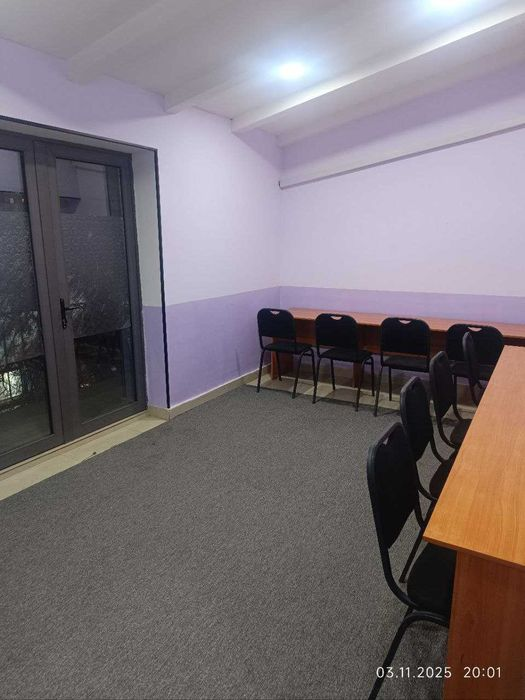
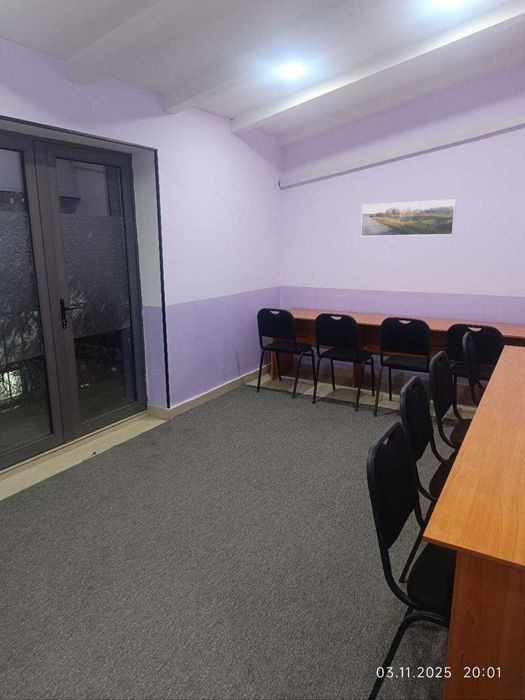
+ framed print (405, 219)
